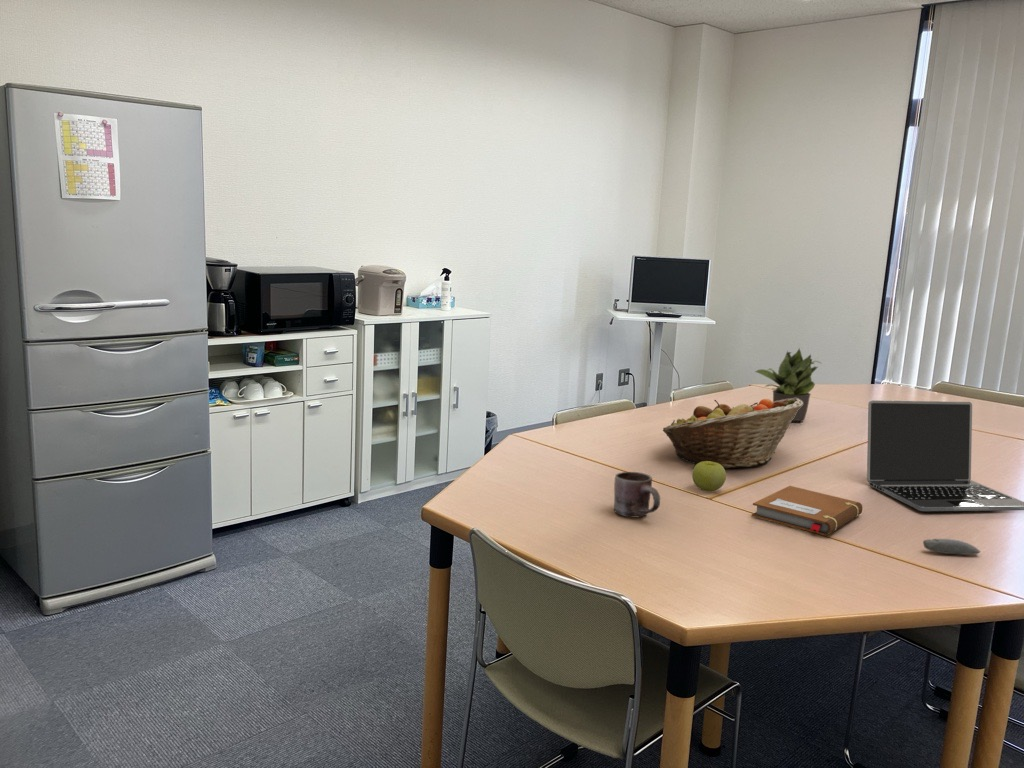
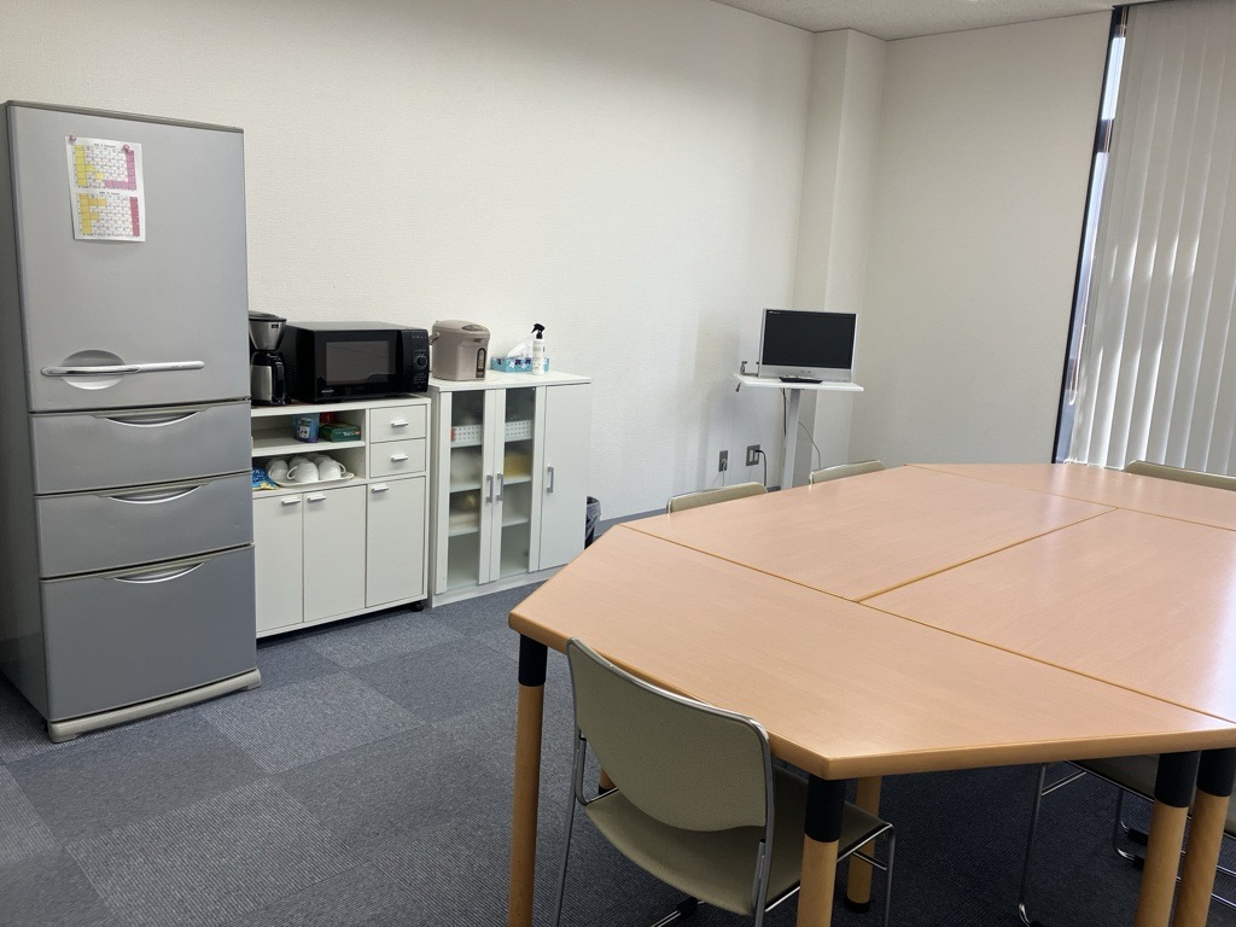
- potted plant (786, 383)
- laptop (947, 453)
- apple (708, 476)
- fruit basket (732, 426)
- computer mouse (951, 546)
- notebook (807, 510)
- mug (640, 496)
